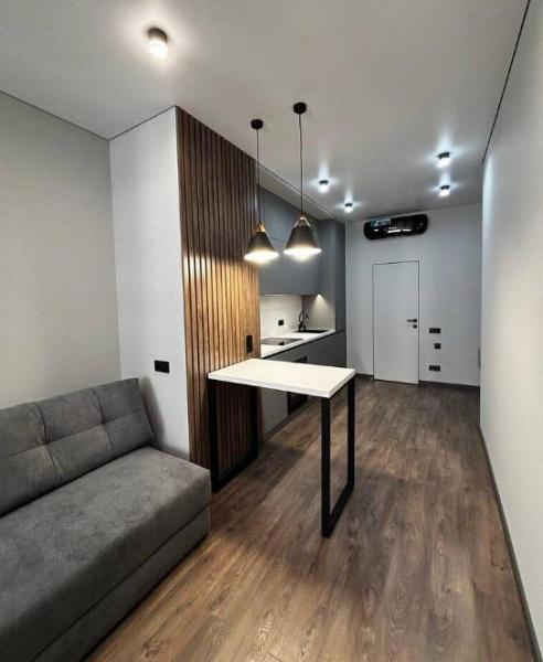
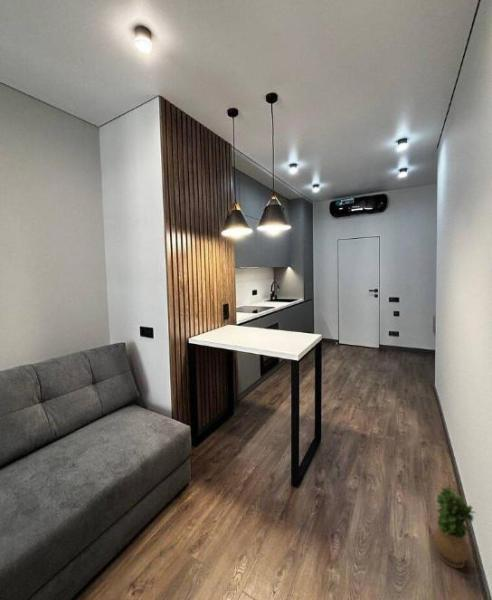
+ potted plant (453, 522)
